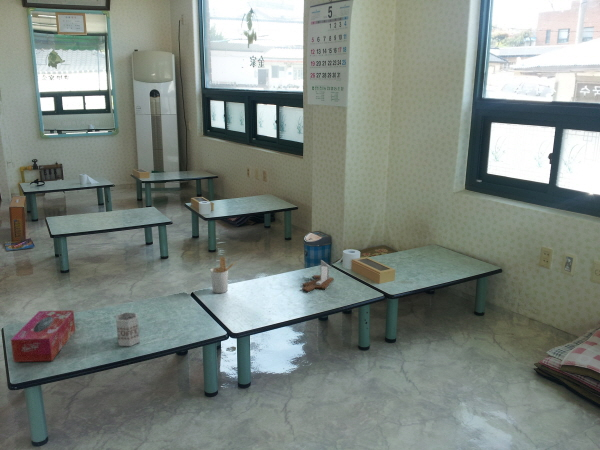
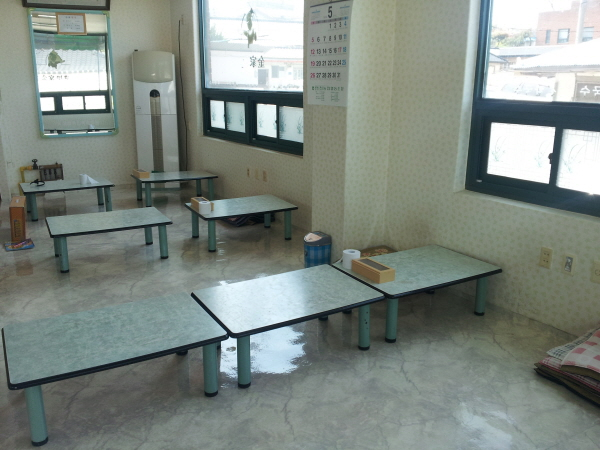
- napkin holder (316, 275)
- mug (127, 328)
- utensil holder (224, 275)
- tissue box (45, 334)
